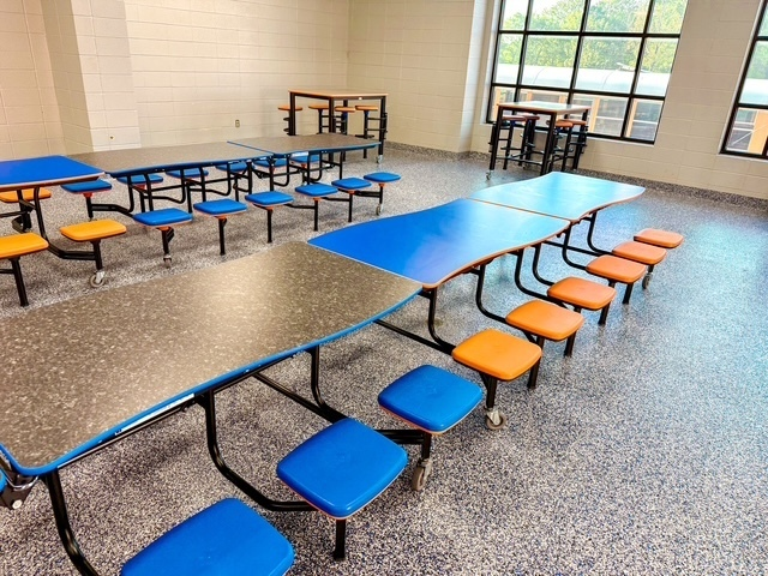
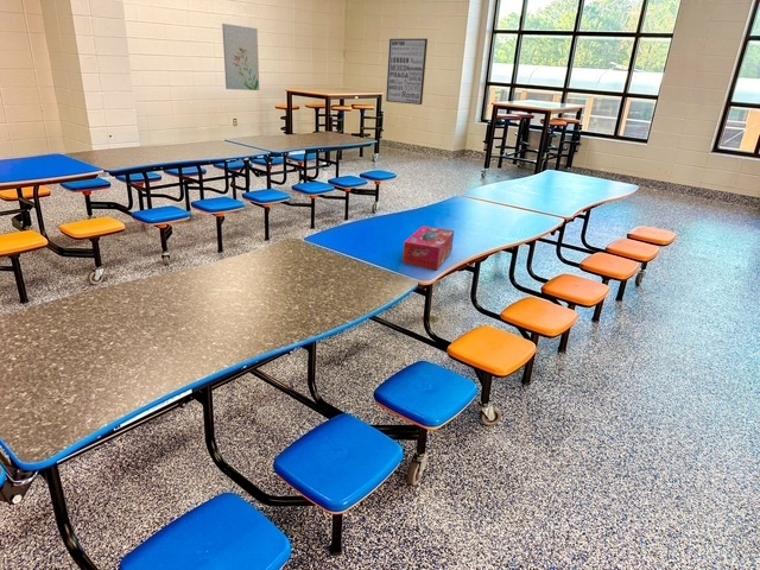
+ wall art (405, 71)
+ tissue box (429, 246)
+ wall art (241, 58)
